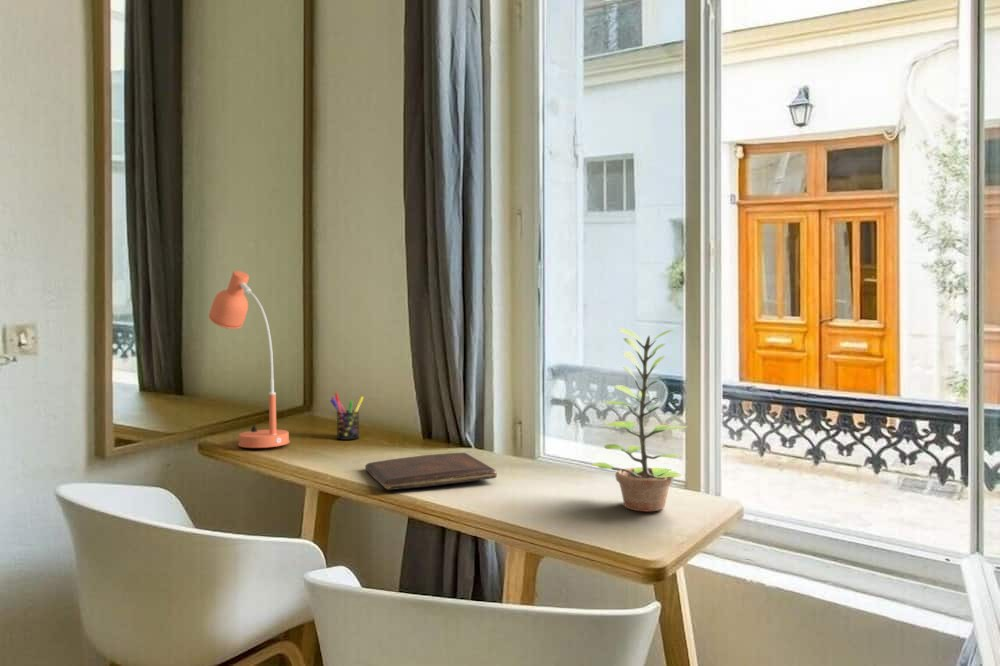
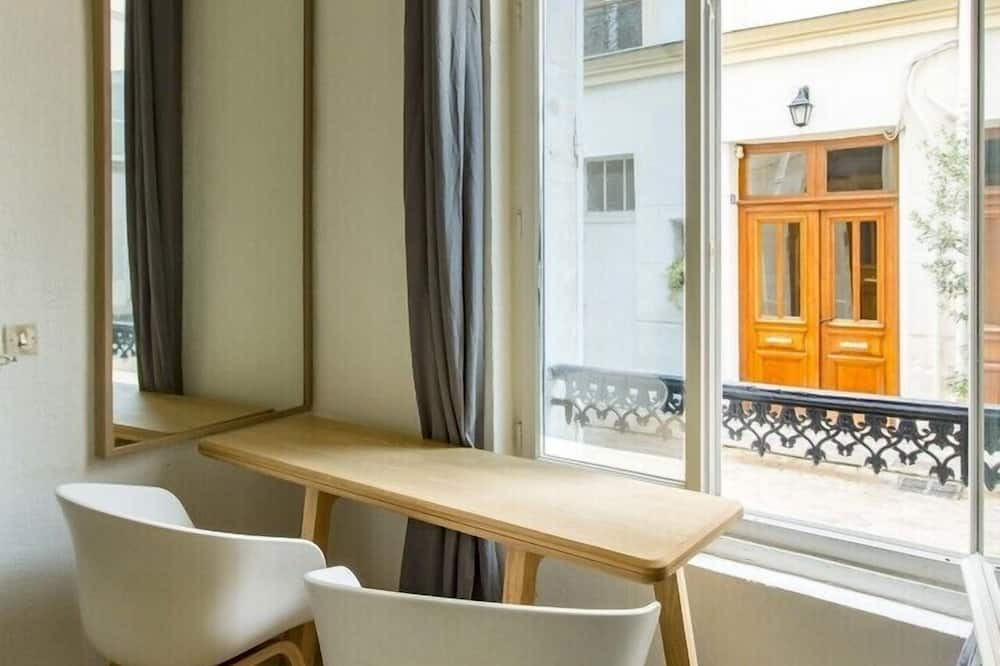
- pen holder (347, 415)
- plant (637, 416)
- desk lamp (270, 355)
- book (429, 469)
